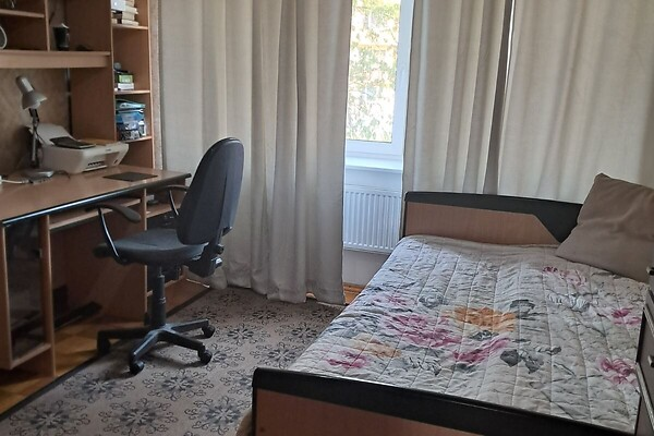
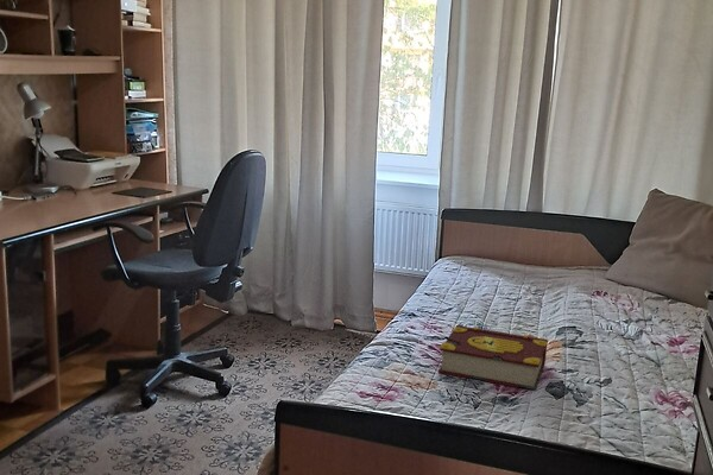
+ book (492, 354)
